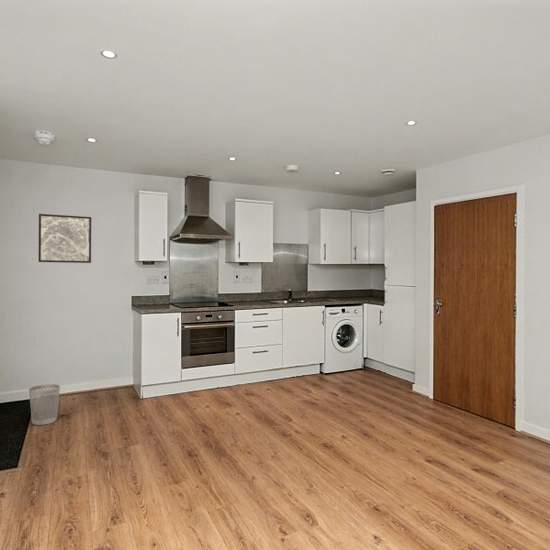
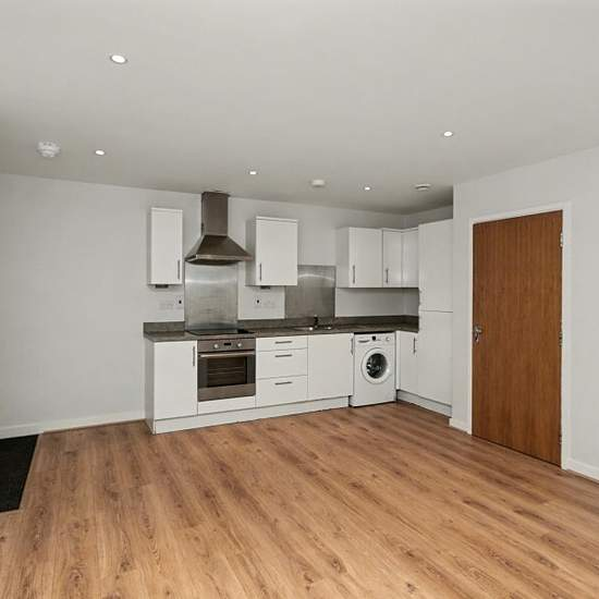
- wastebasket (44, 404)
- wall art (65, 239)
